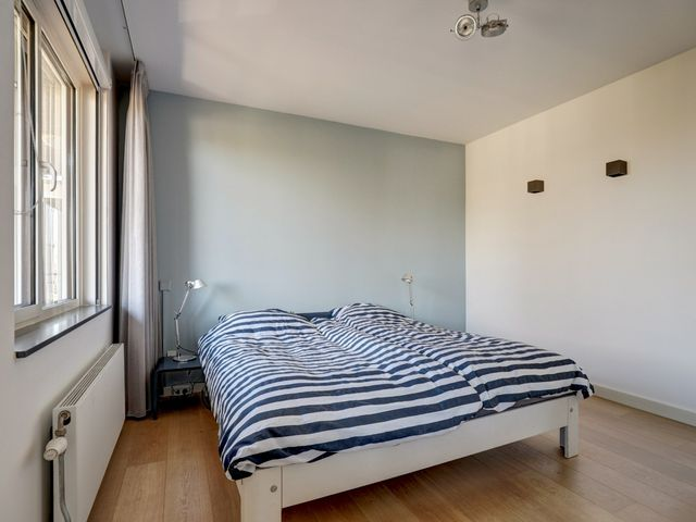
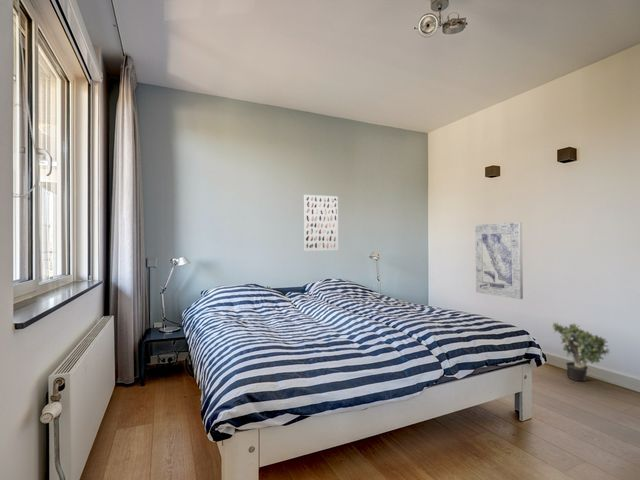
+ wall art (497, 259)
+ potted plant (576, 351)
+ wall art (321, 223)
